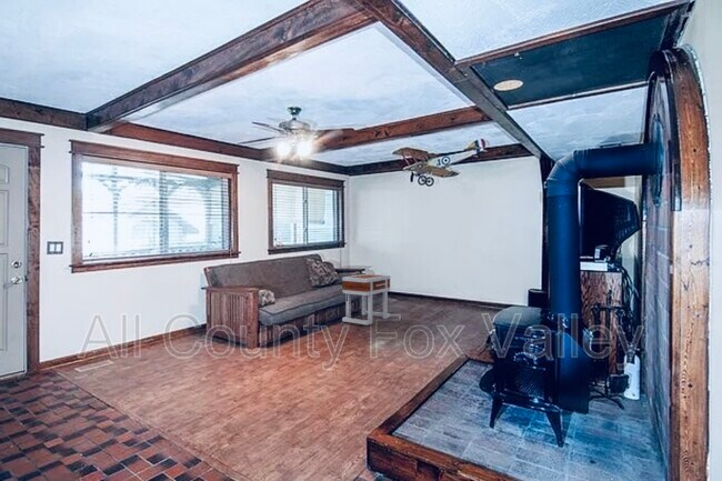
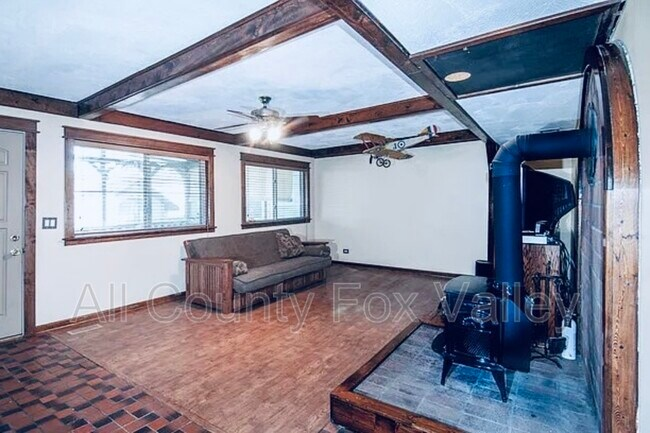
- side table (368, 298)
